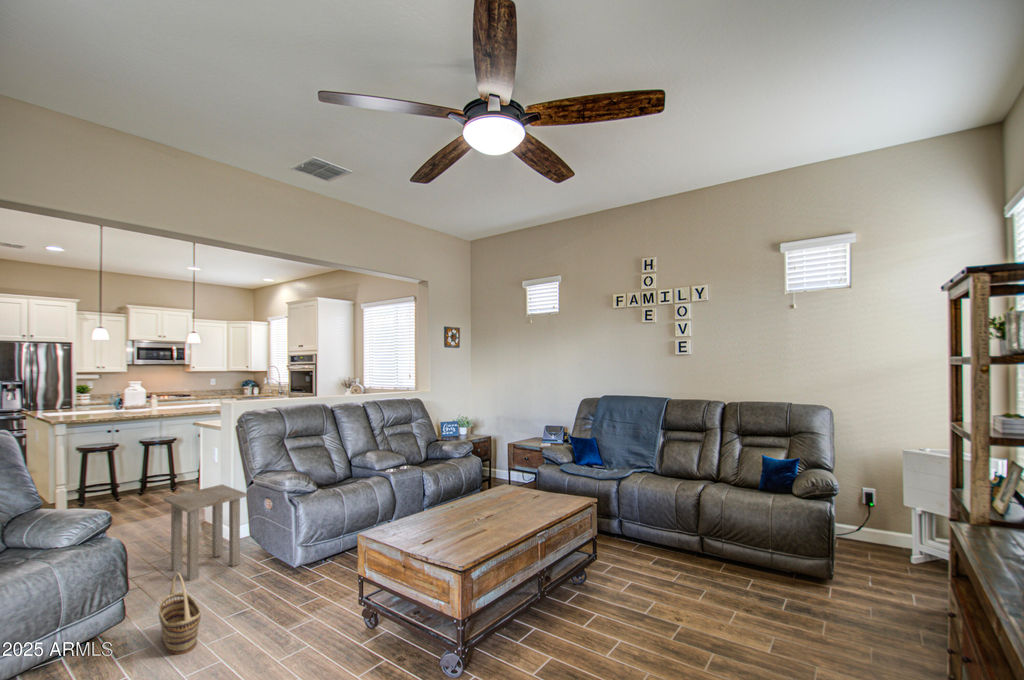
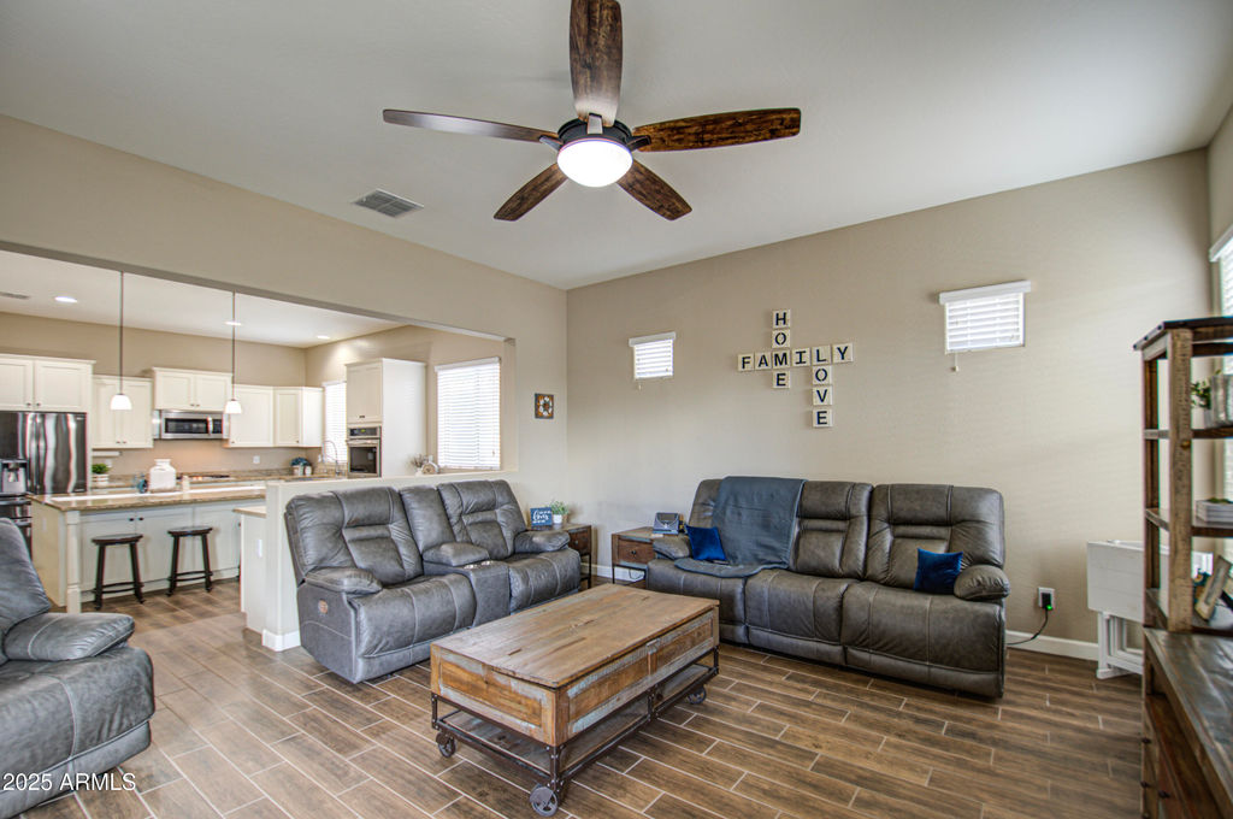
- side table (212, 531)
- basket (179, 607)
